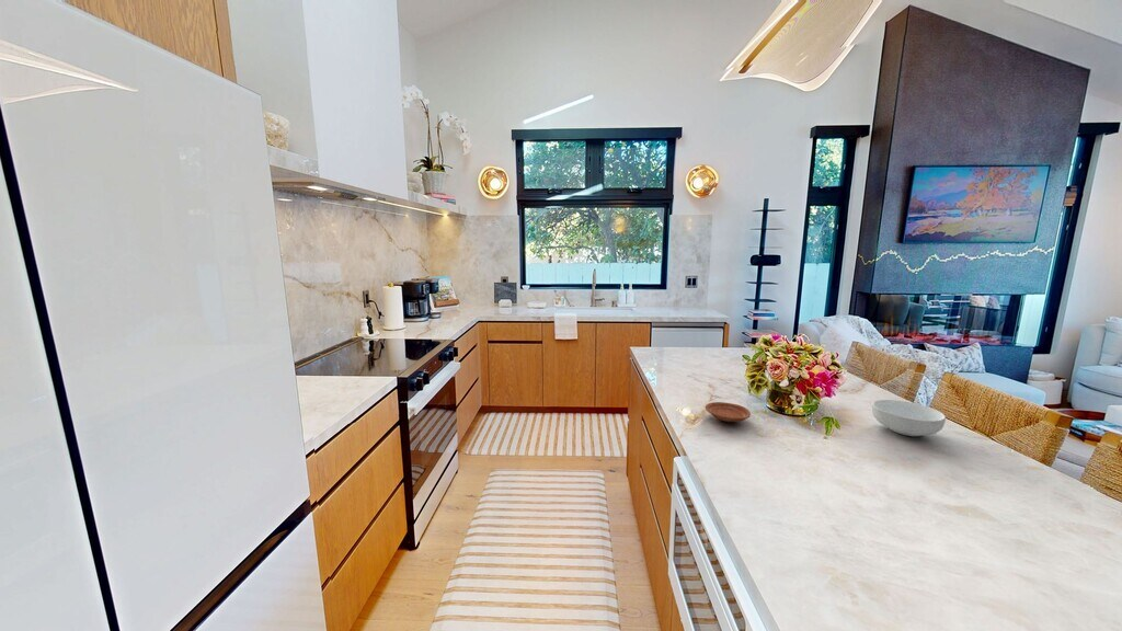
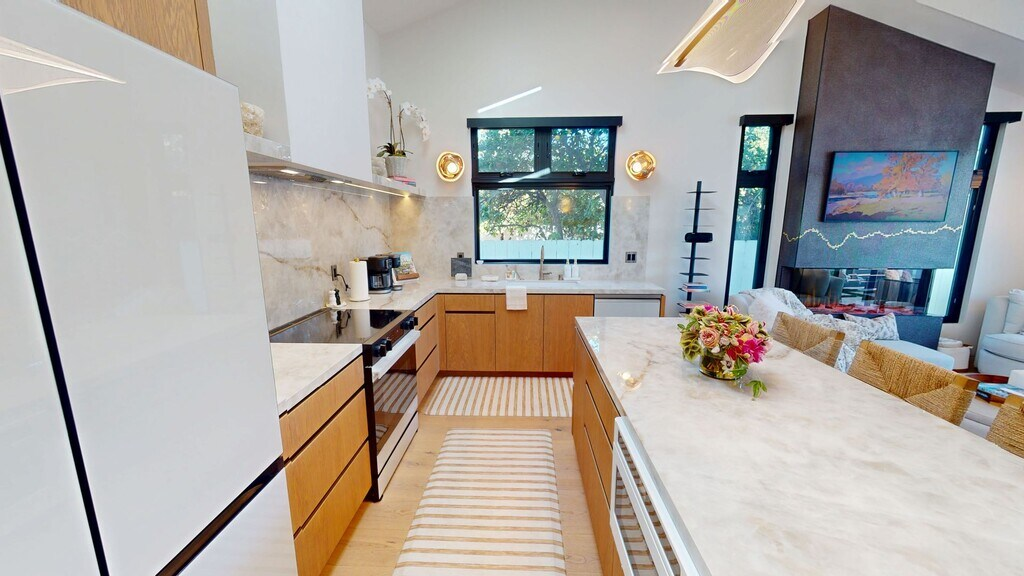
- plate (726, 413)
- cereal bowl (905, 420)
